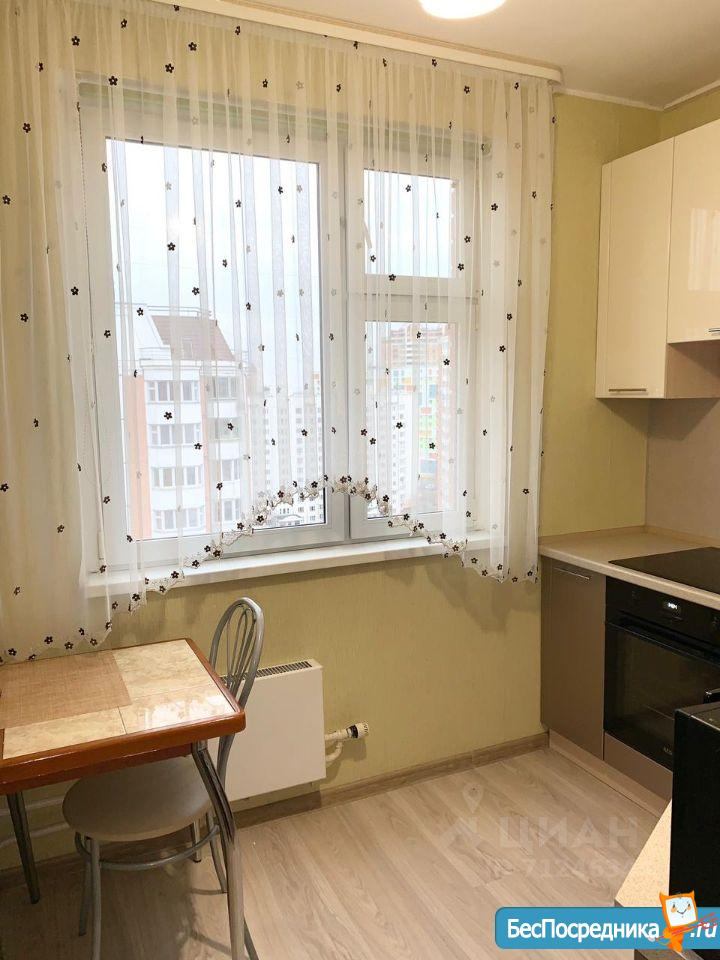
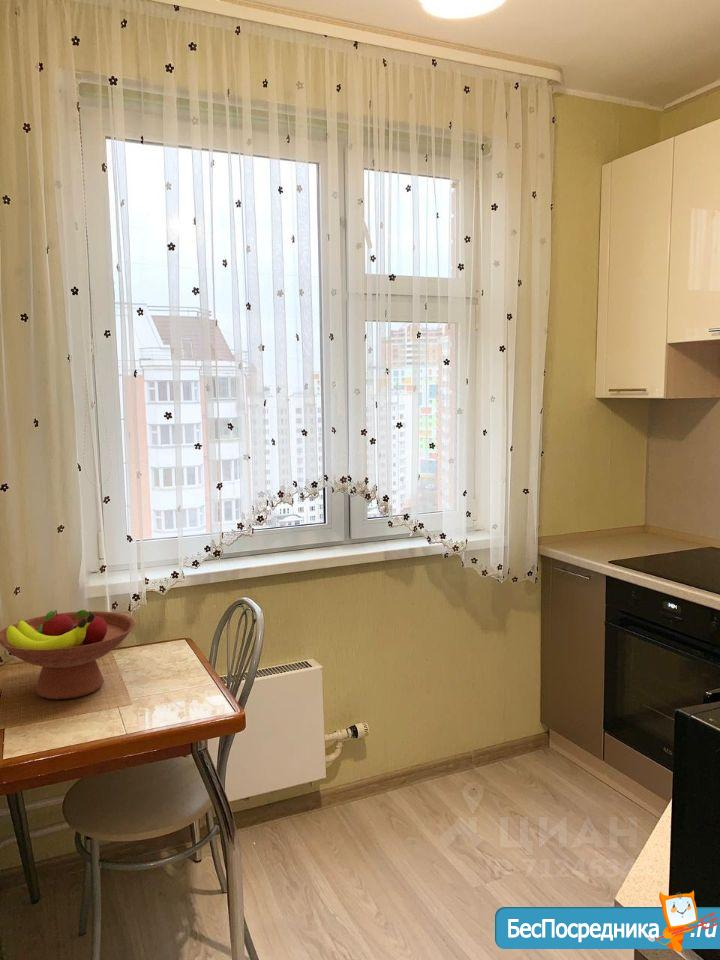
+ fruit bowl (68, 647)
